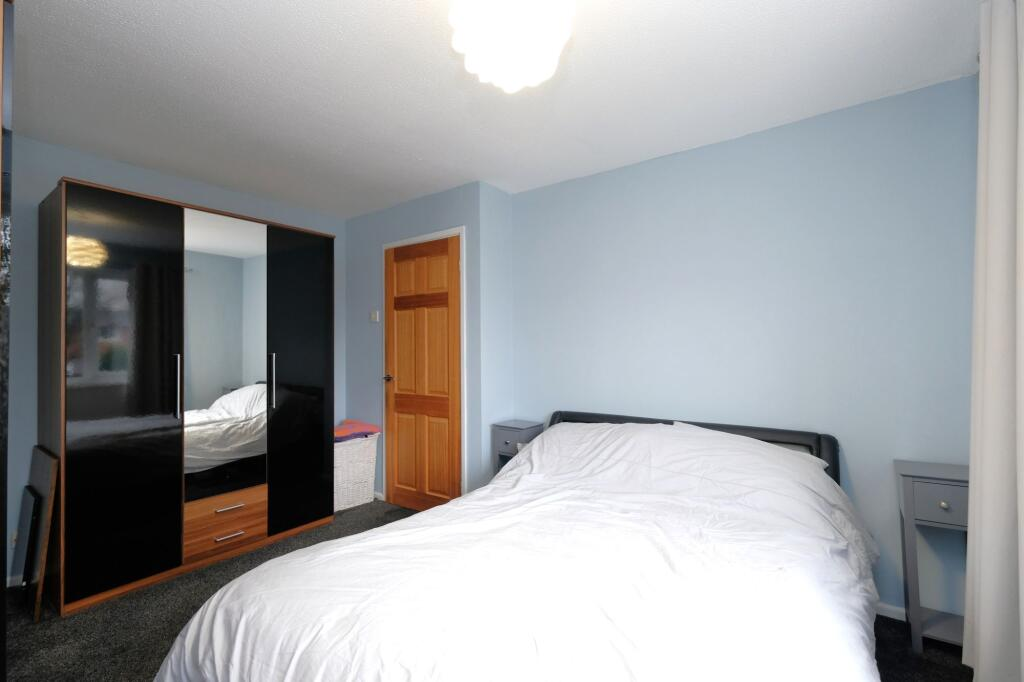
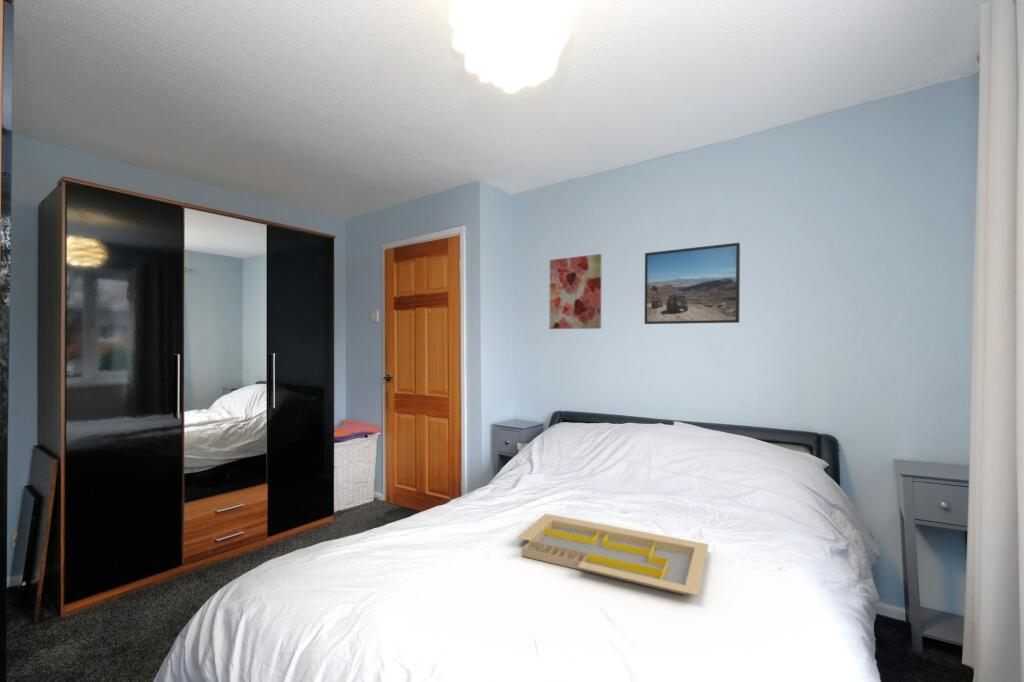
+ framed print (689, 285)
+ serving tray (607, 550)
+ wall art (574, 293)
